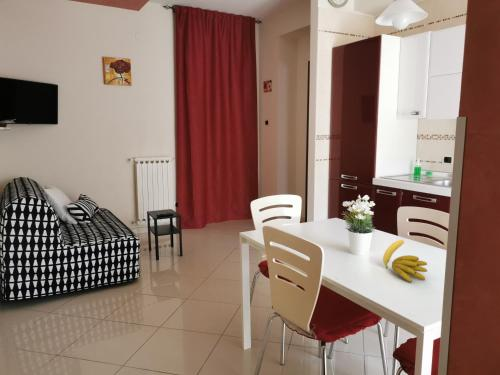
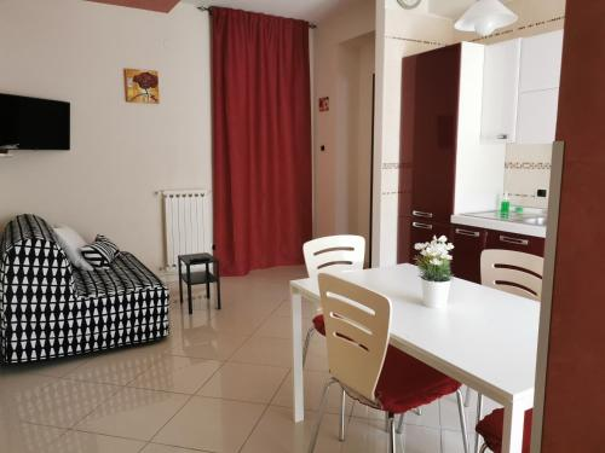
- banana (406, 259)
